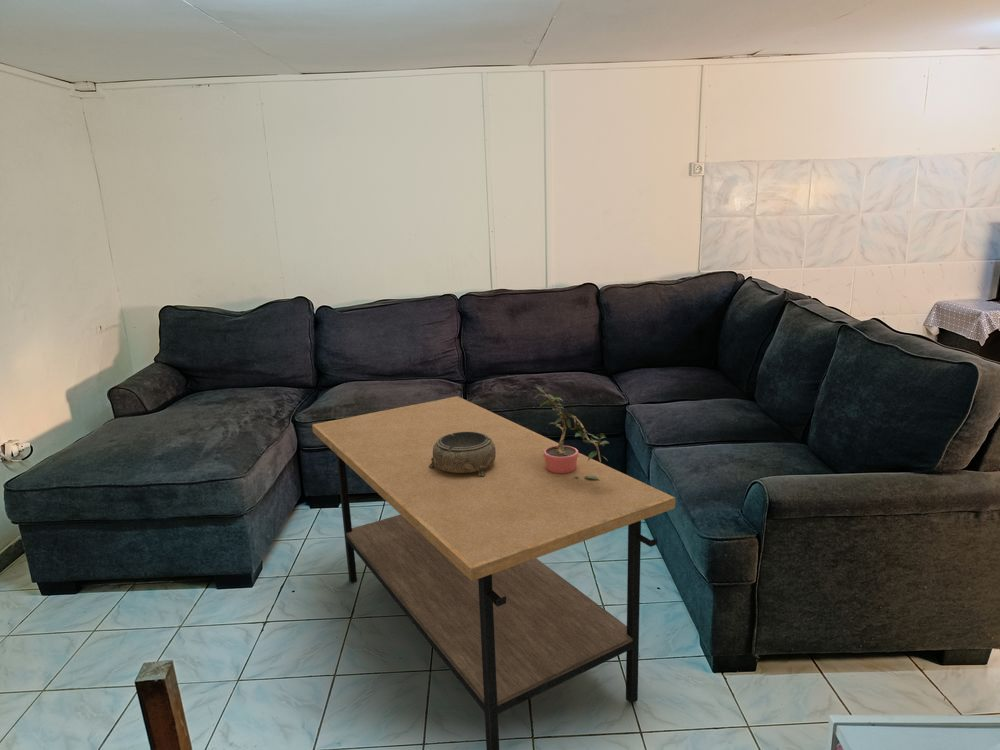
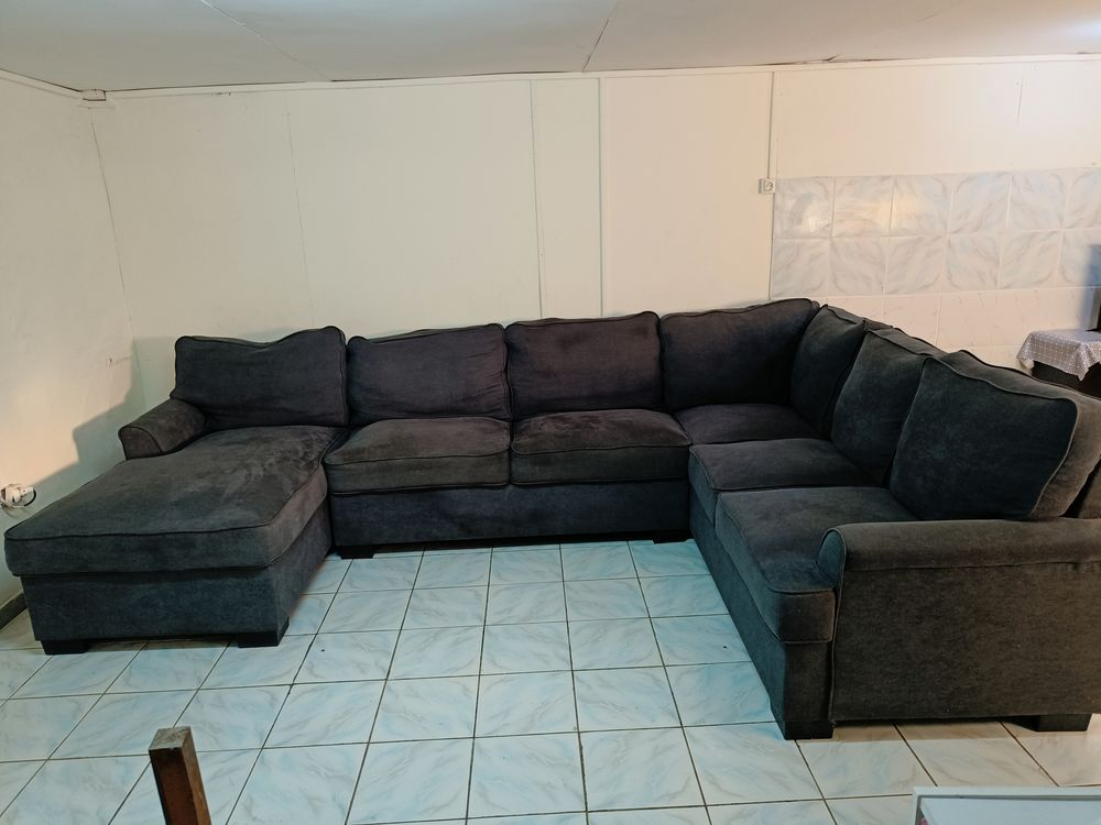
- potted plant (565, 431)
- decorative bowl (465, 452)
- coffee table (467, 546)
